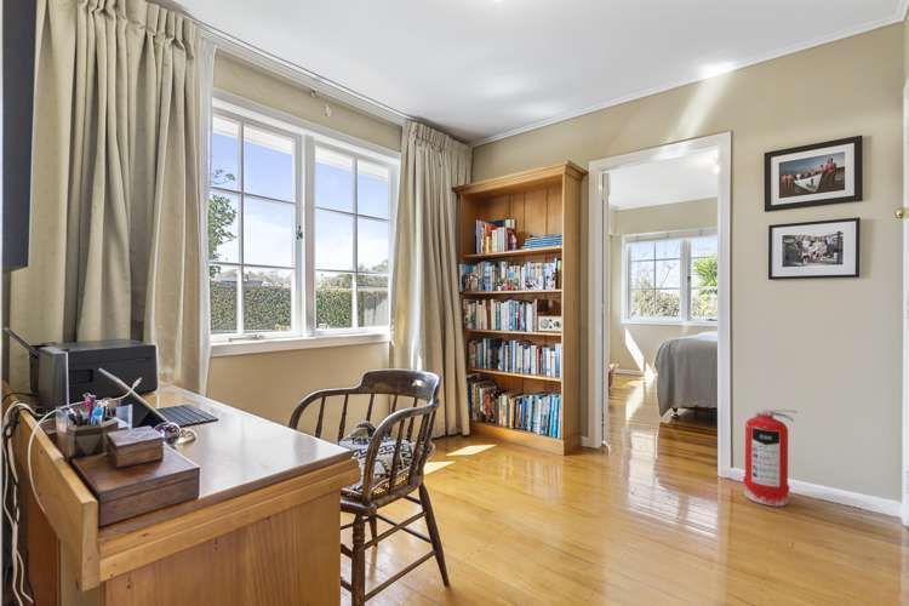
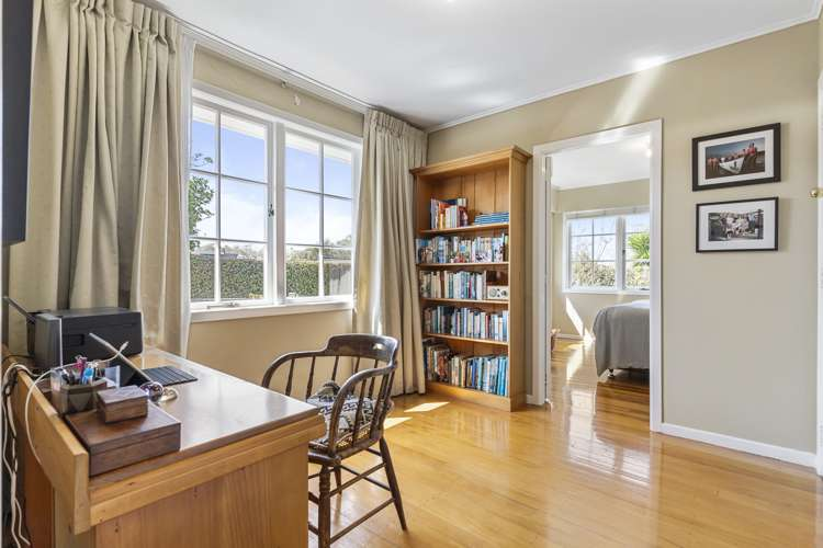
- fire extinguisher (770, 451)
